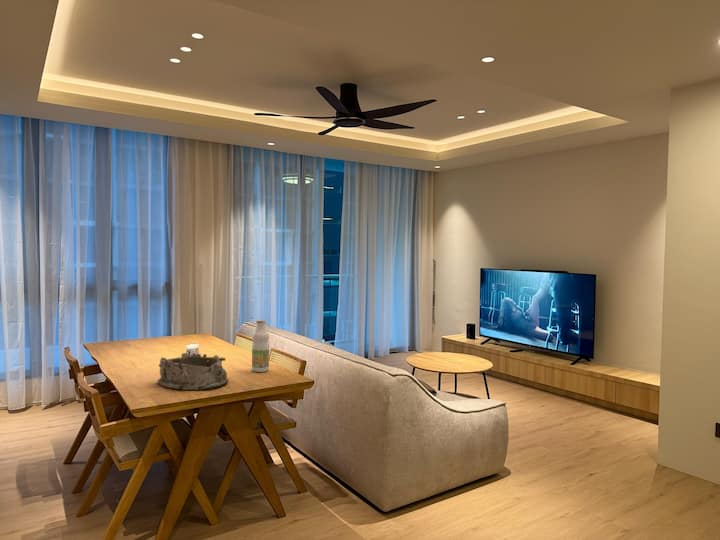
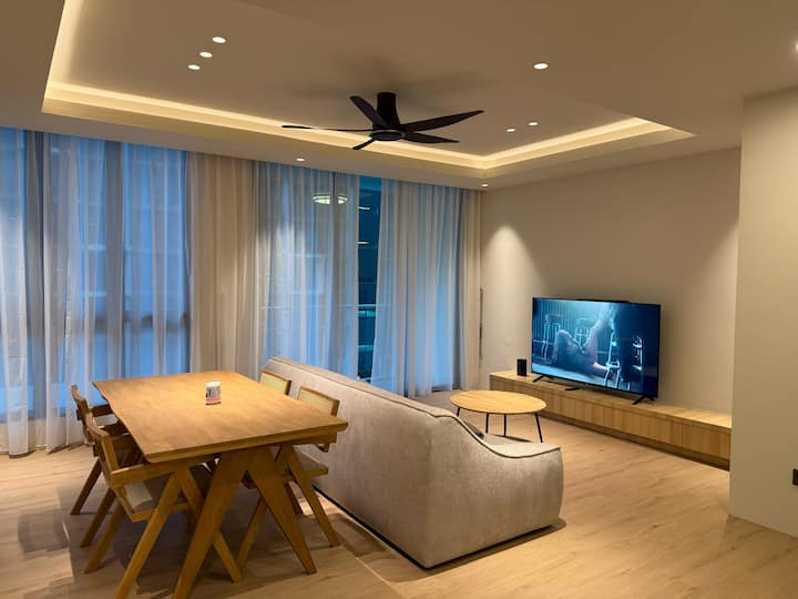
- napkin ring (193, 369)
- bottle (260, 345)
